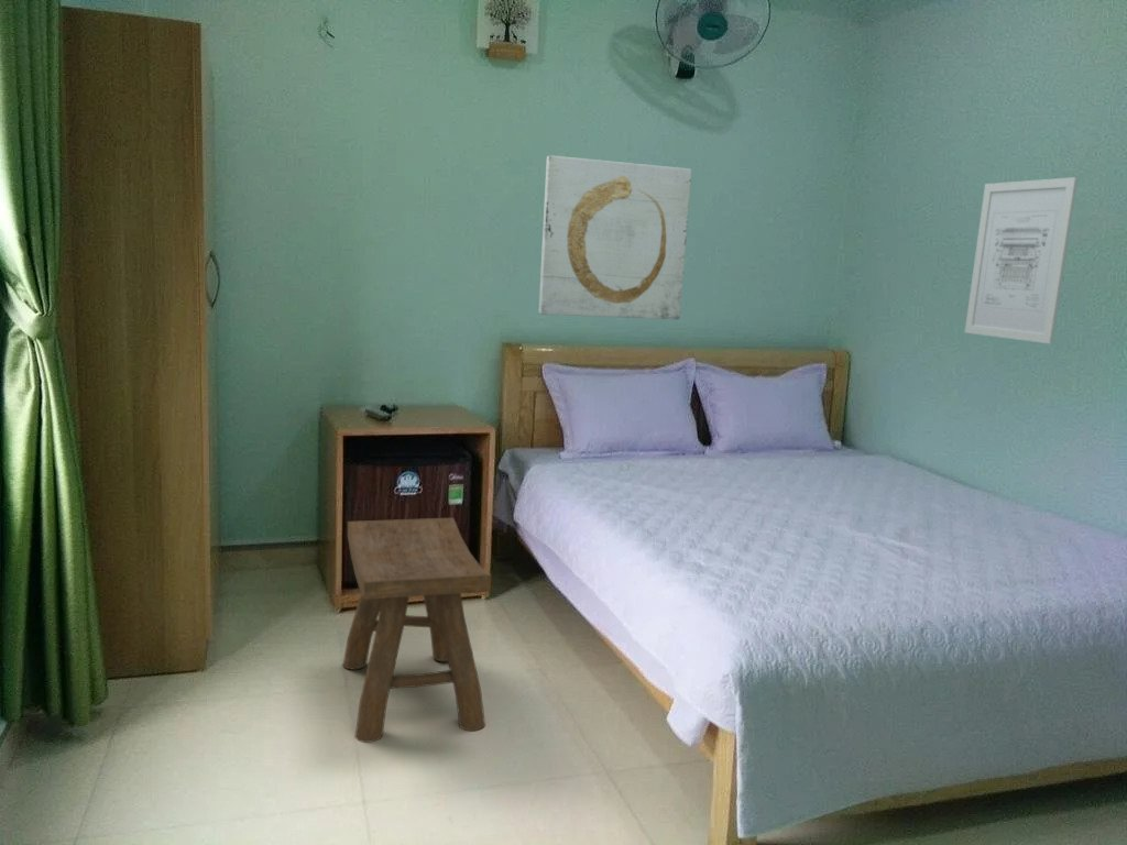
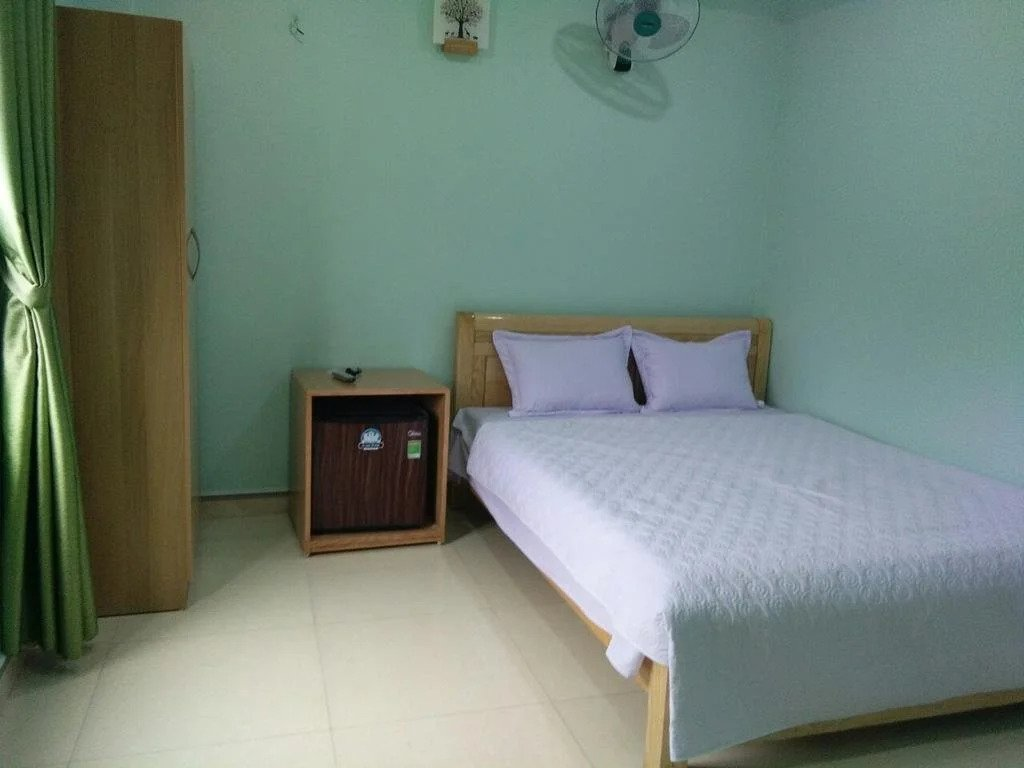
- stool (412, 619)
- wall art (615, 241)
- wall art (1017, 260)
